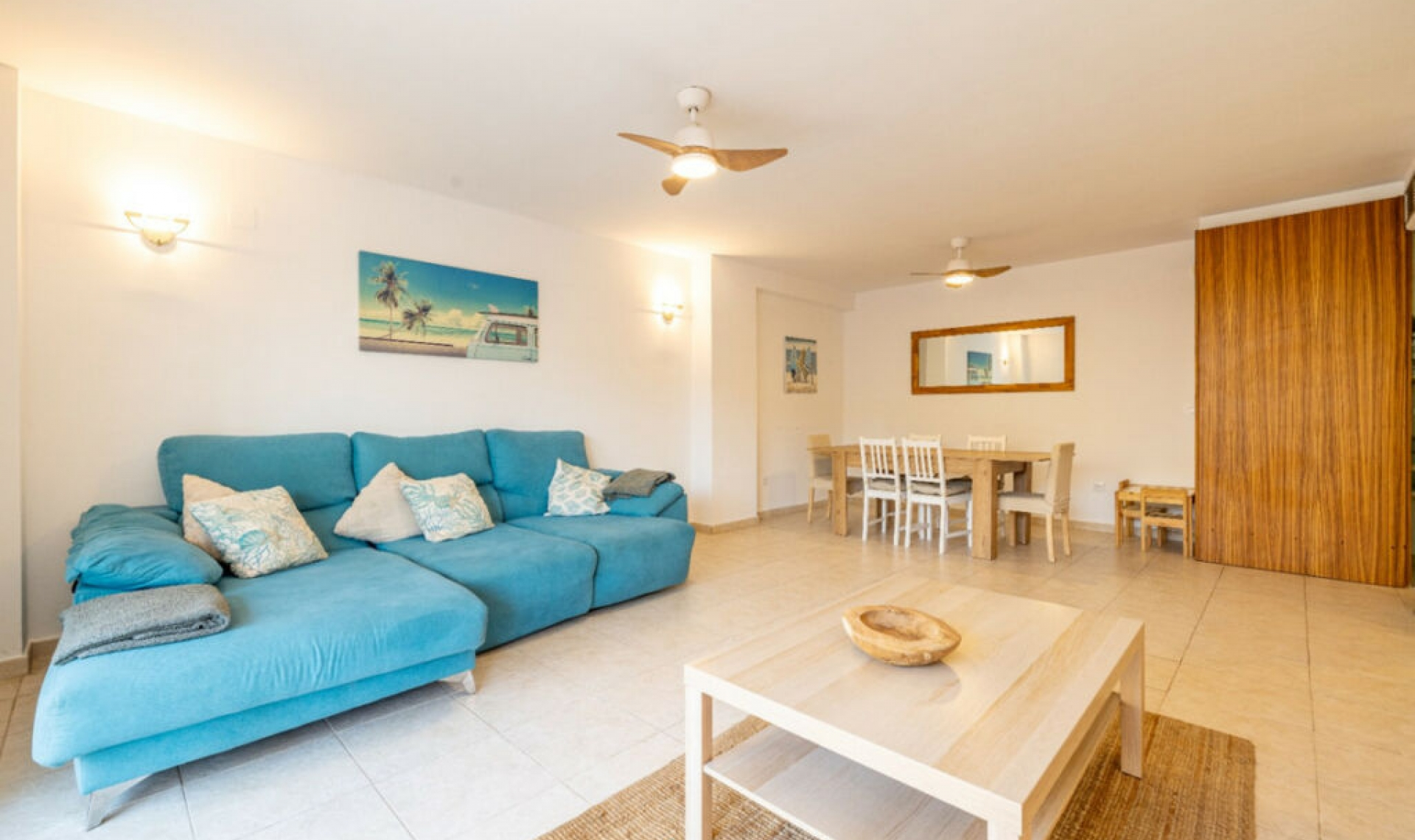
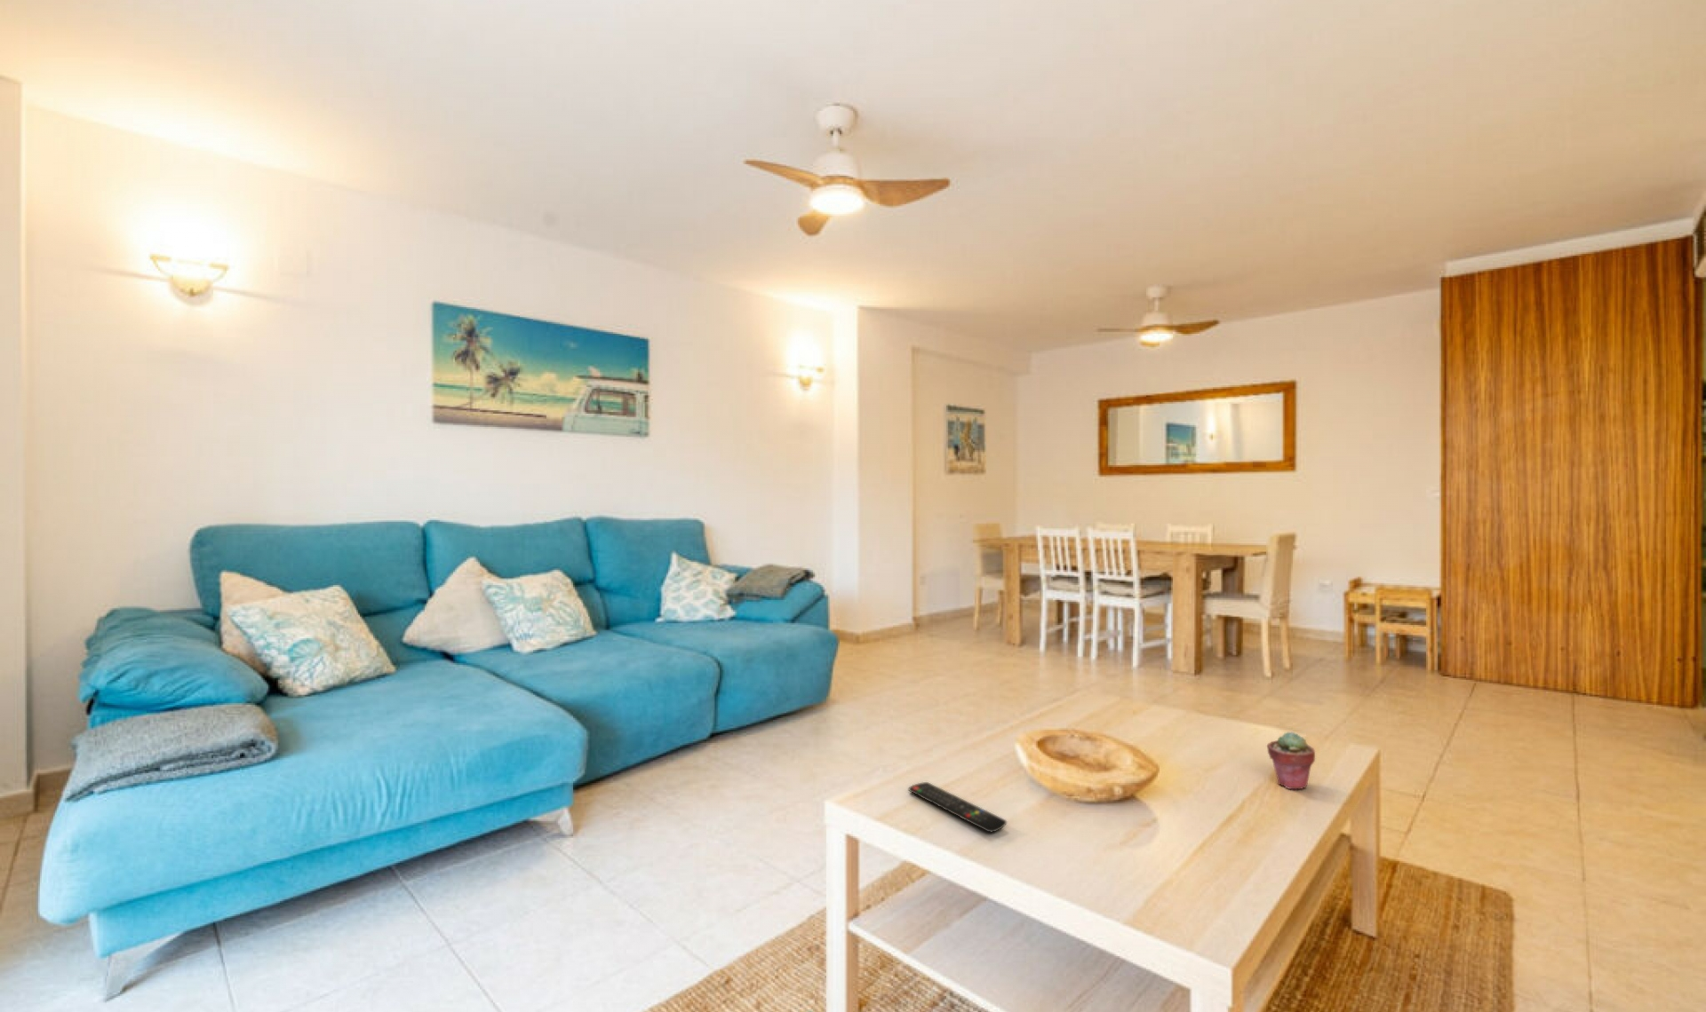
+ potted succulent (1291, 758)
+ remote control (954, 805)
